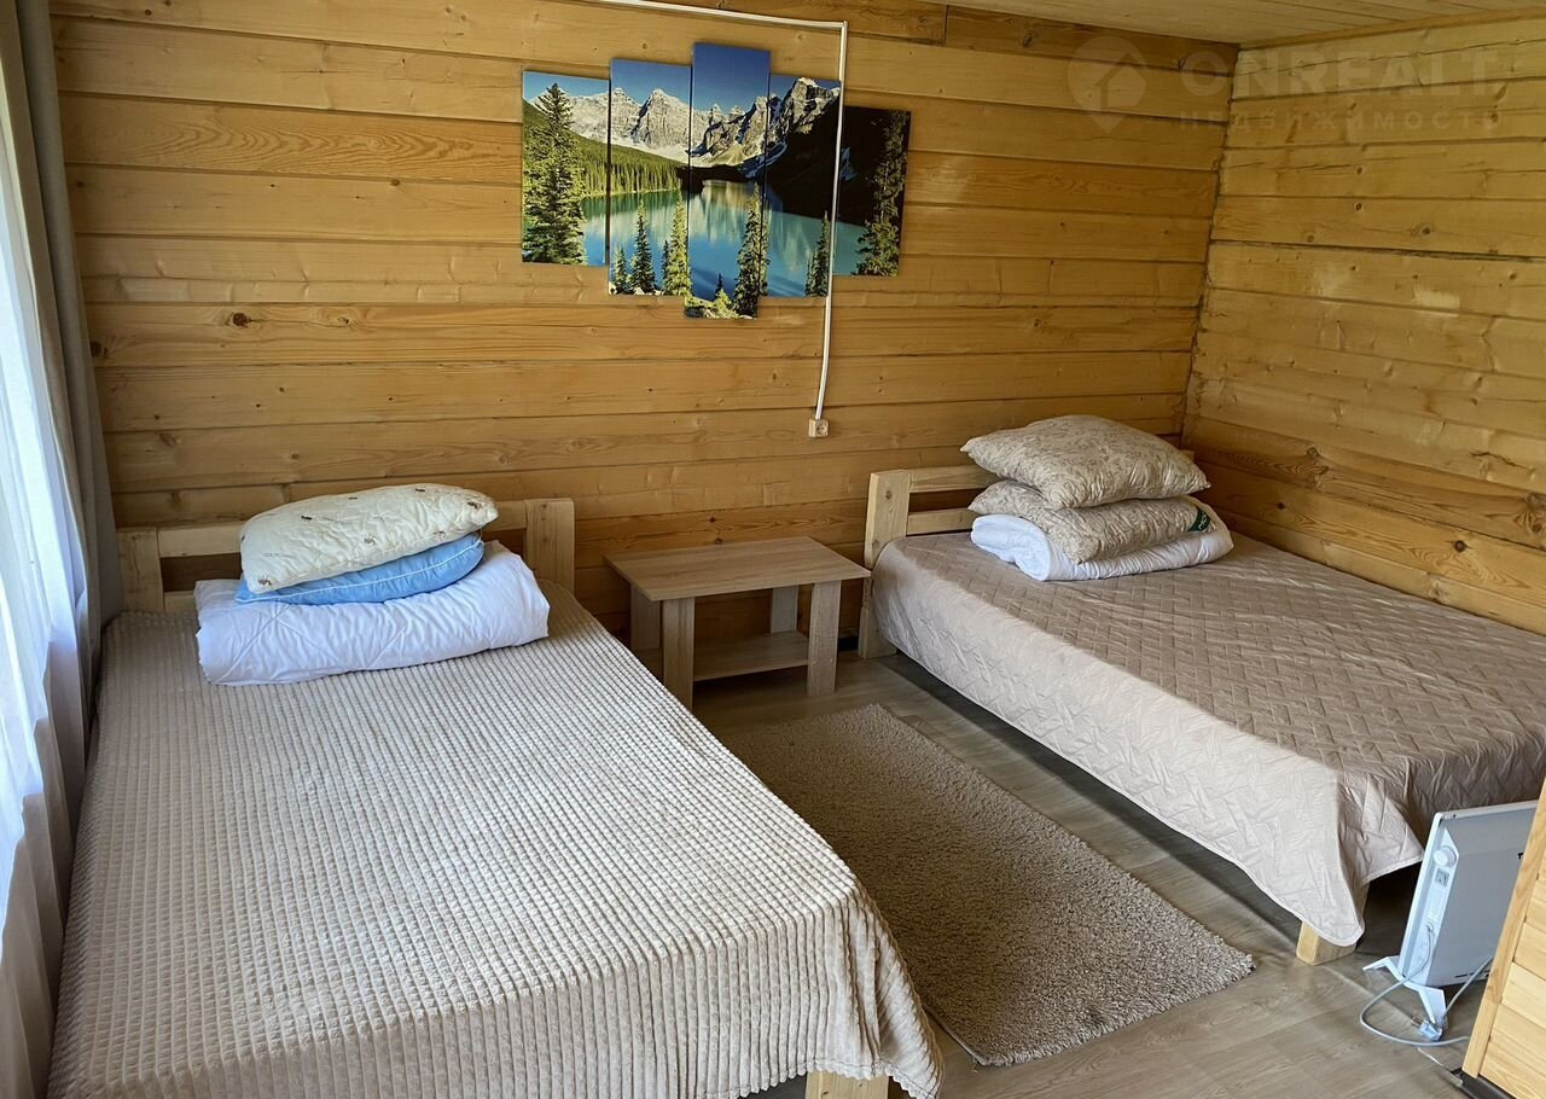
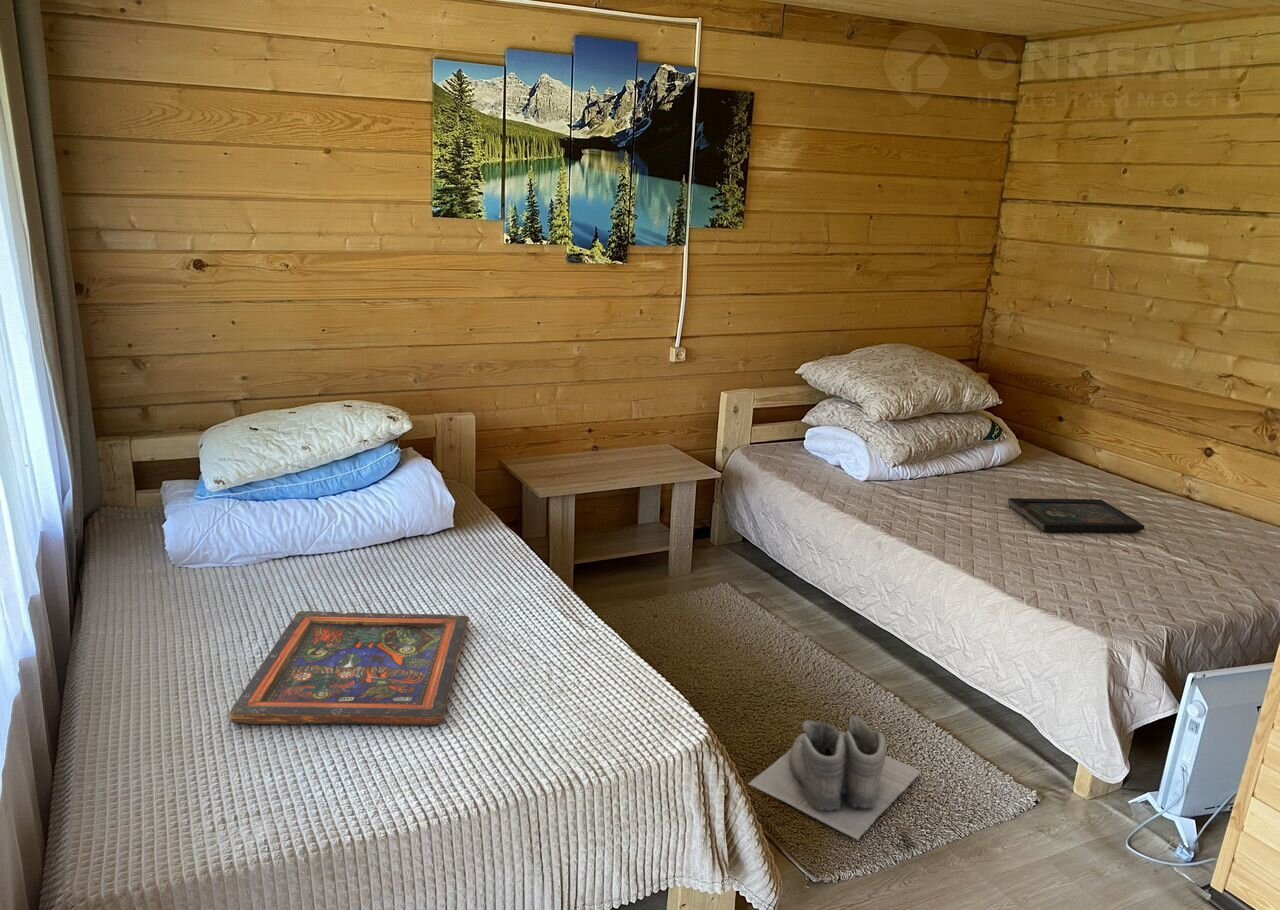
+ boots (840, 747)
+ painted panel (362, 662)
+ tray (1072, 514)
